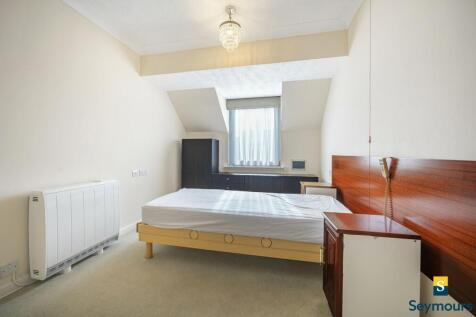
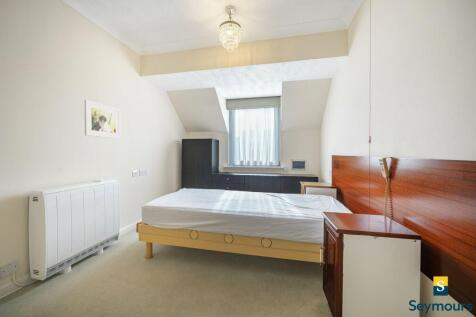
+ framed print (104, 121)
